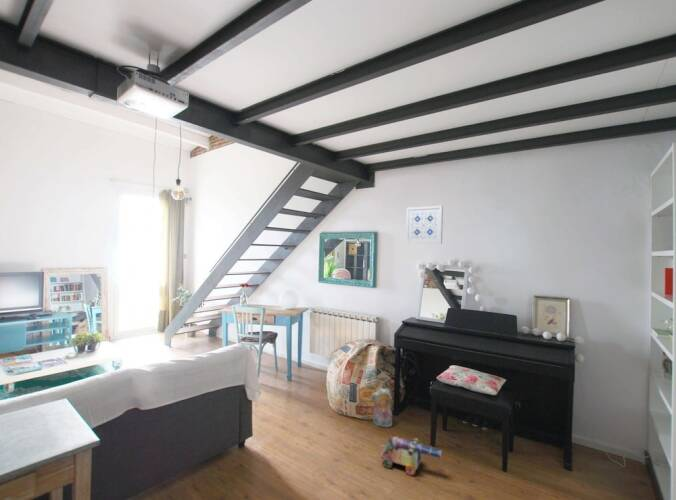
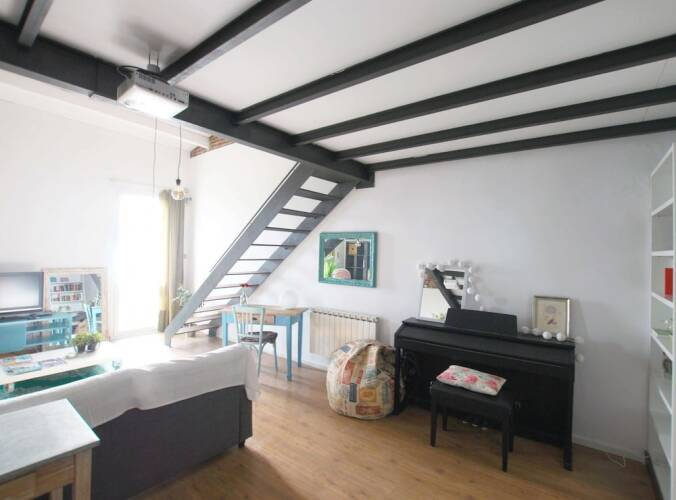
- plush toy (382, 406)
- wall art (423, 225)
- toy cannon (409, 454)
